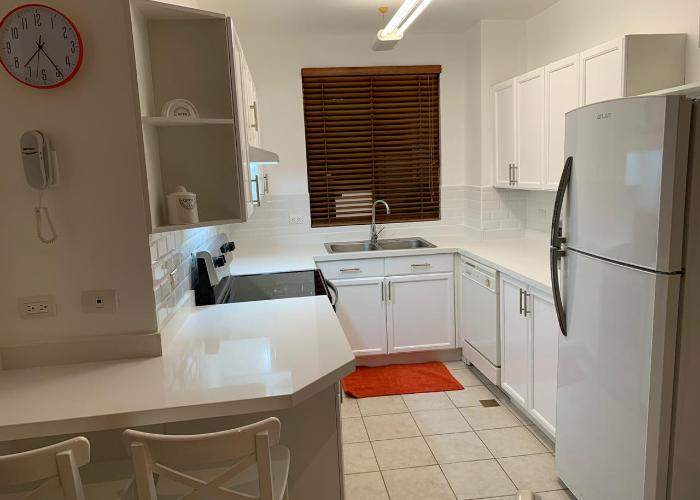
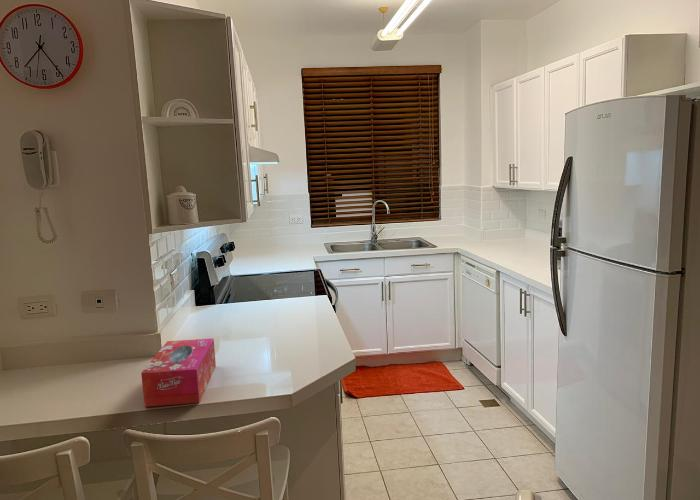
+ tissue box (182, 369)
